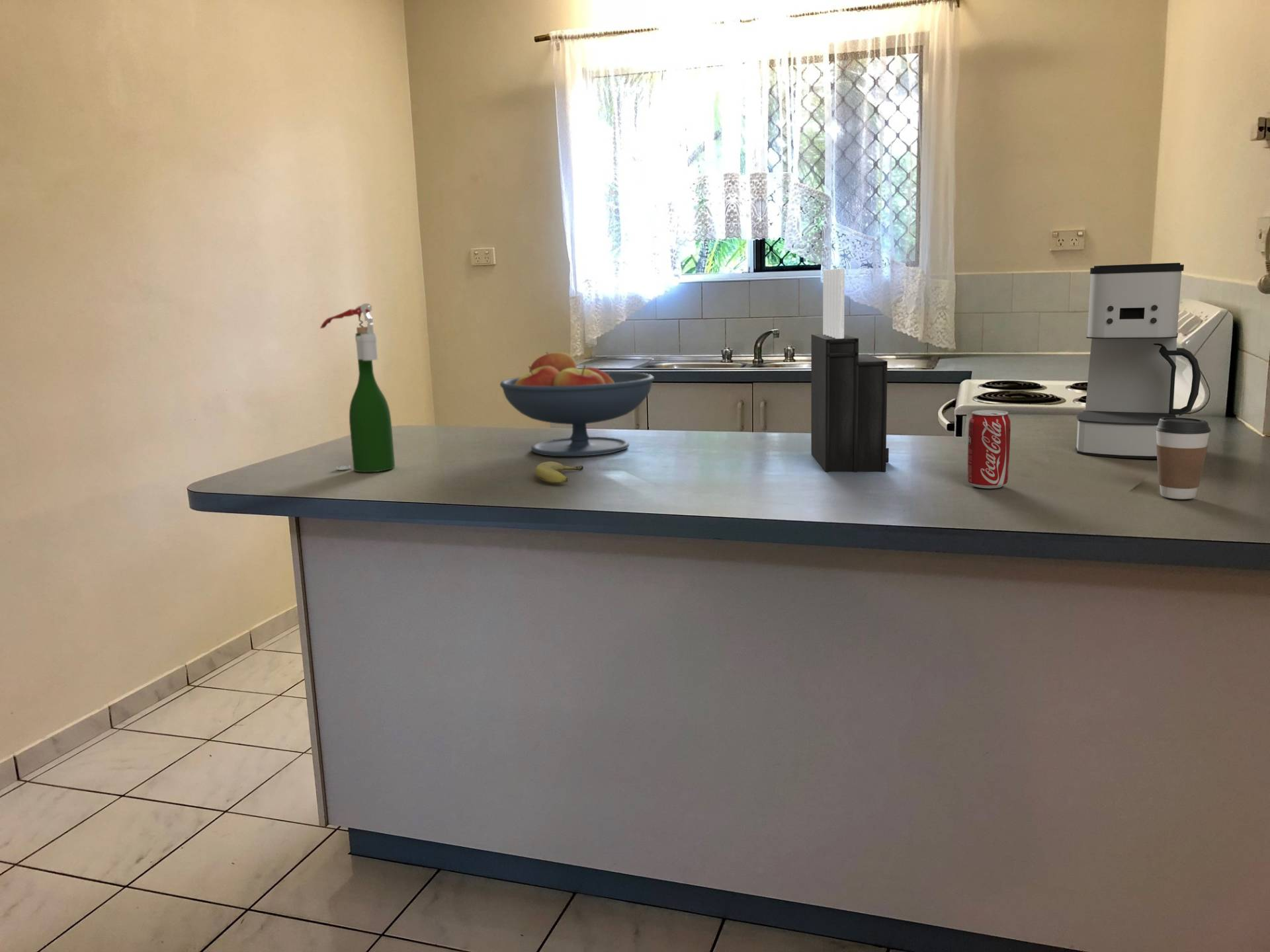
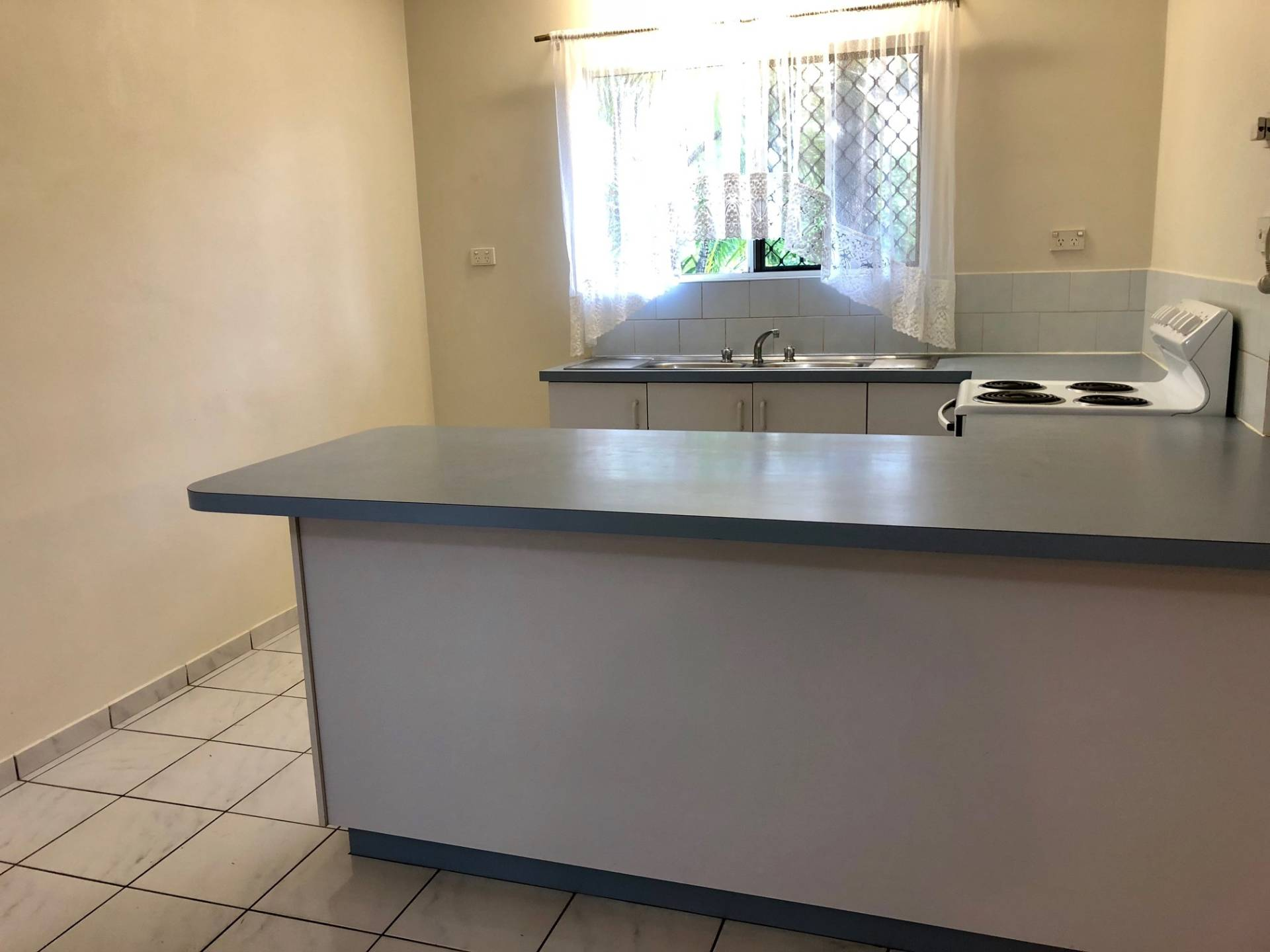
- knife block (853, 368)
- coffee maker (1140, 358)
- fruit bowl (578, 401)
- coffee cup (1180, 457)
- fruit (556, 470)
- beverage can (988, 449)
- wine bottle (356, 388)
